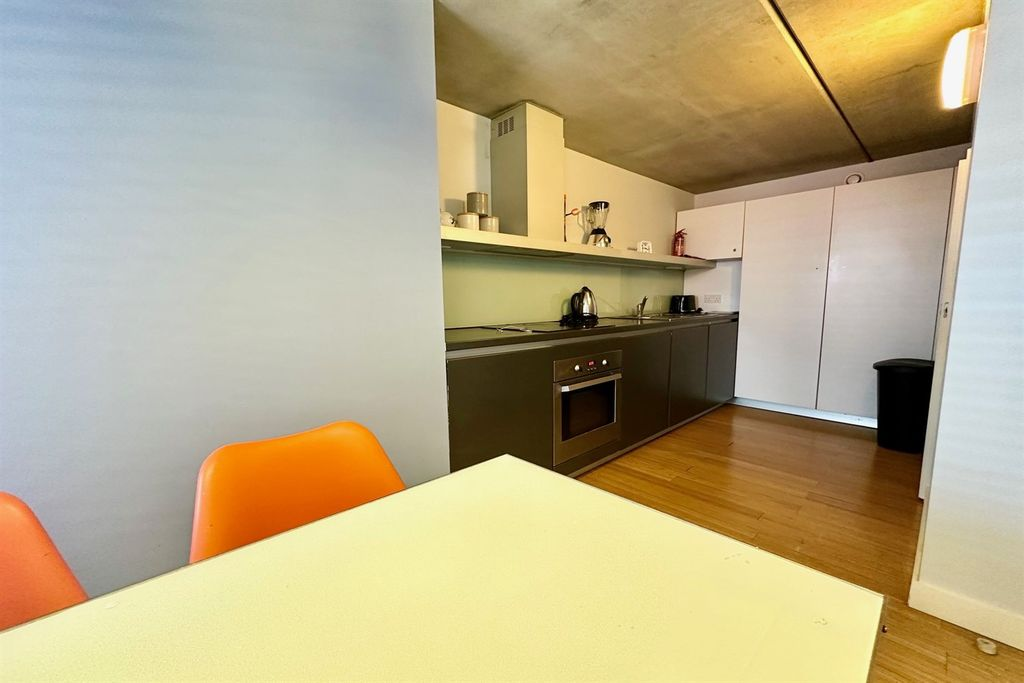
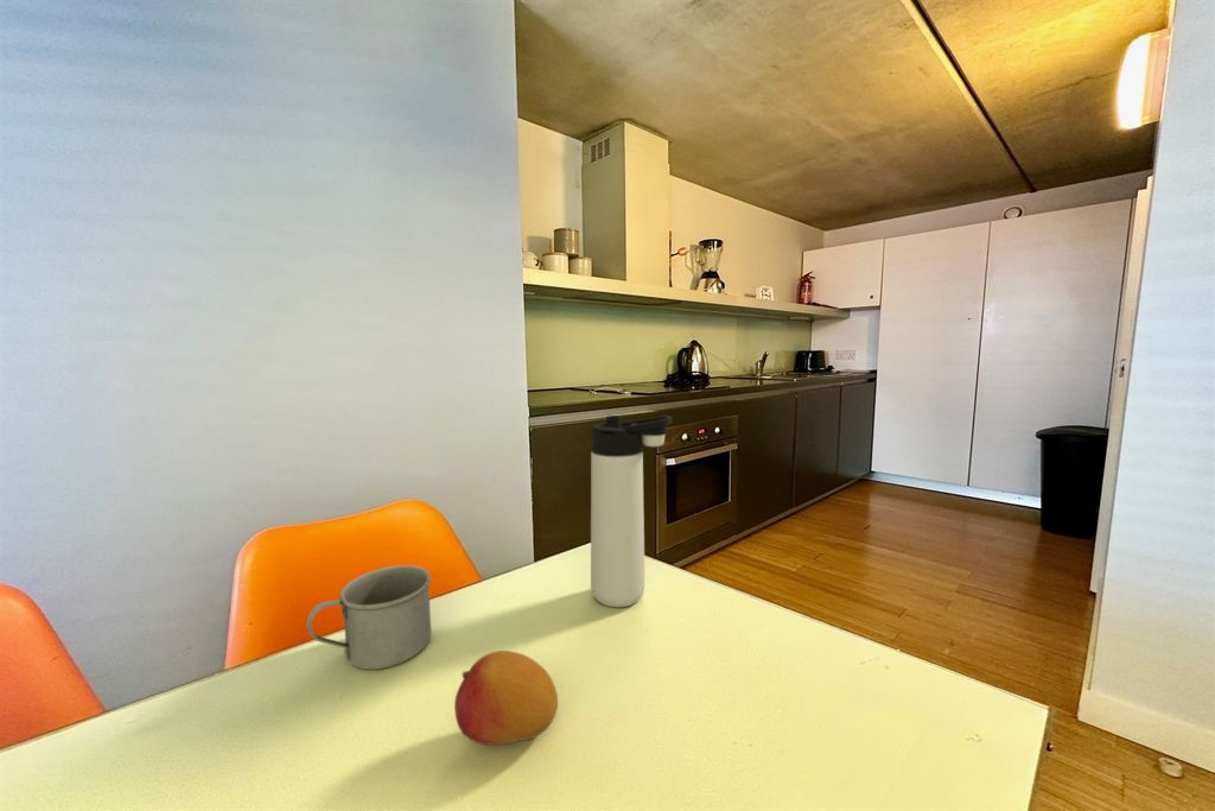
+ mug (381, 616)
+ thermos bottle (630, 507)
+ fruit (507, 696)
